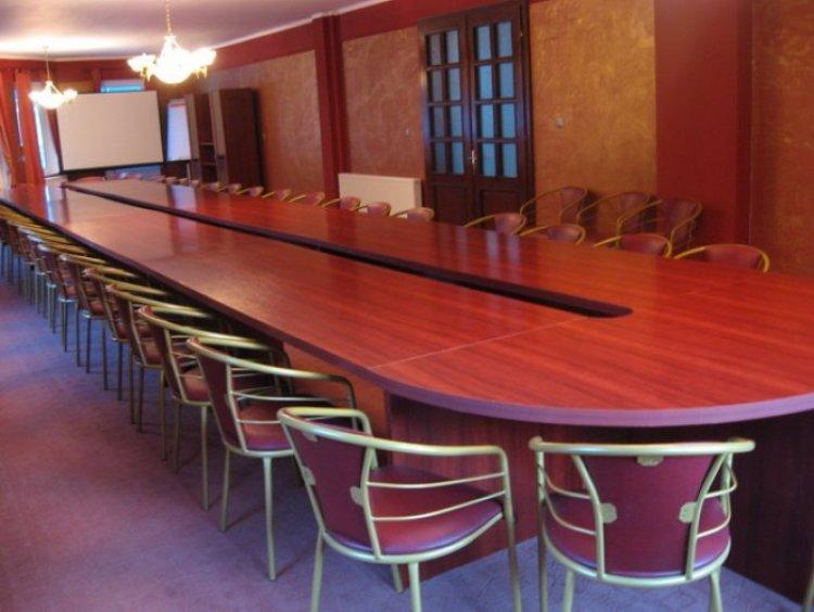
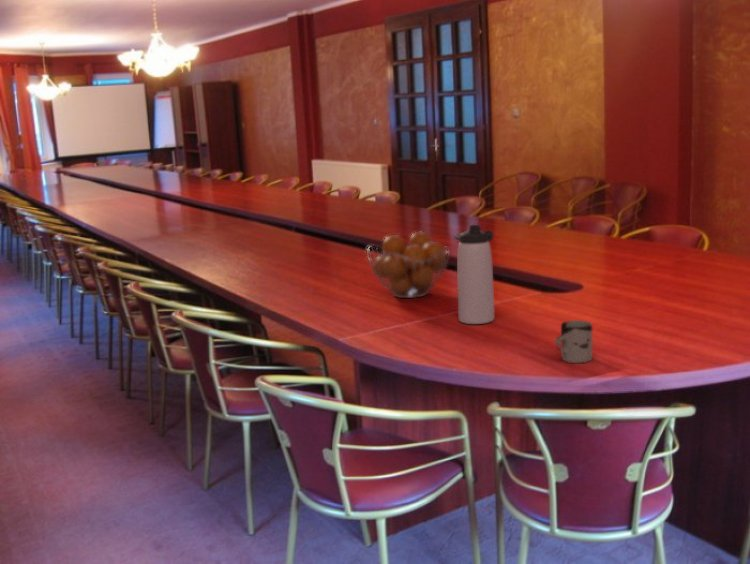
+ thermos bottle (476, 272)
+ cup (572, 343)
+ fruit basket (409, 264)
